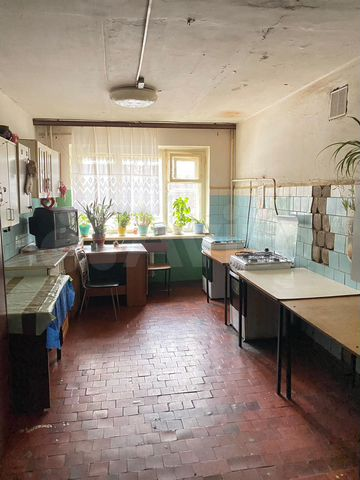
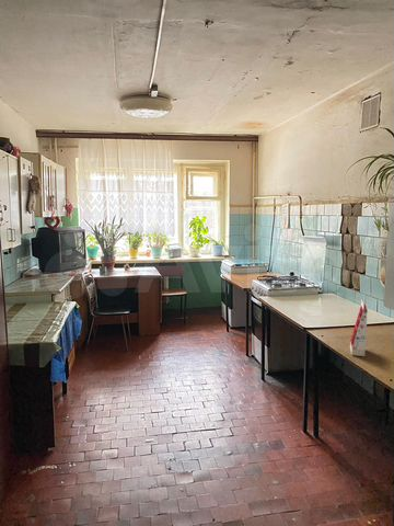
+ gift box (358, 325)
